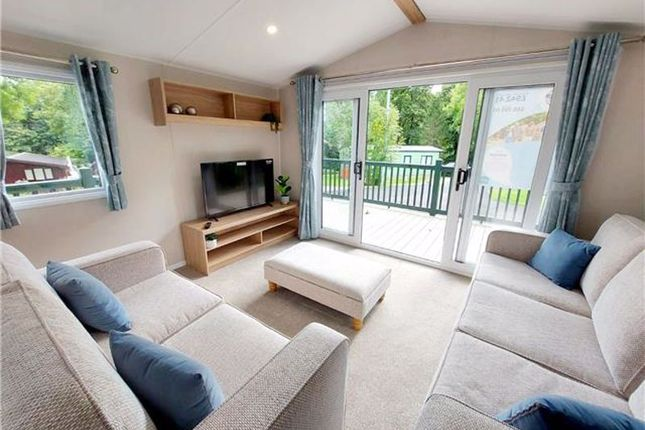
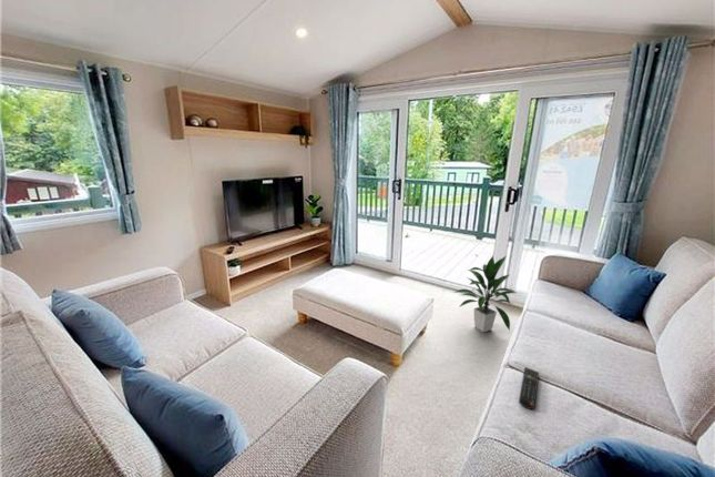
+ indoor plant (488, 294)
+ remote control (529, 386)
